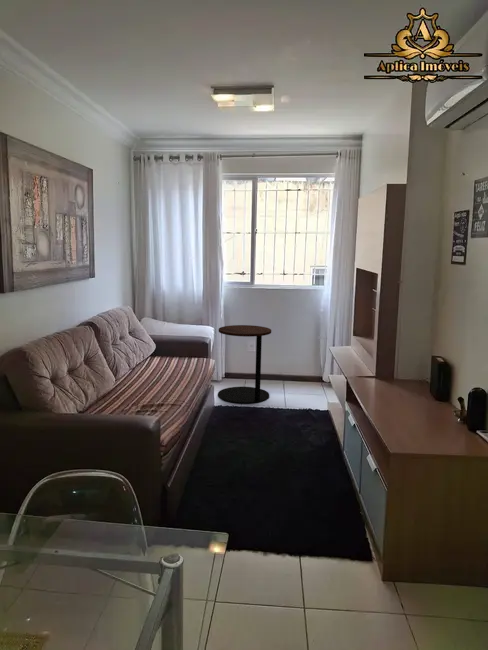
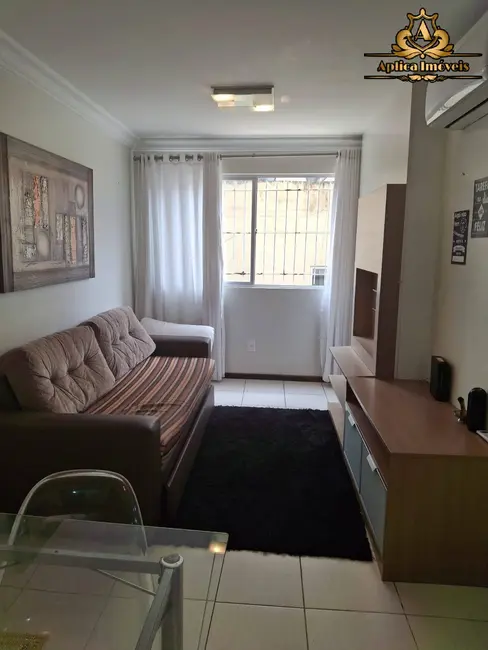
- side table (256, 362)
